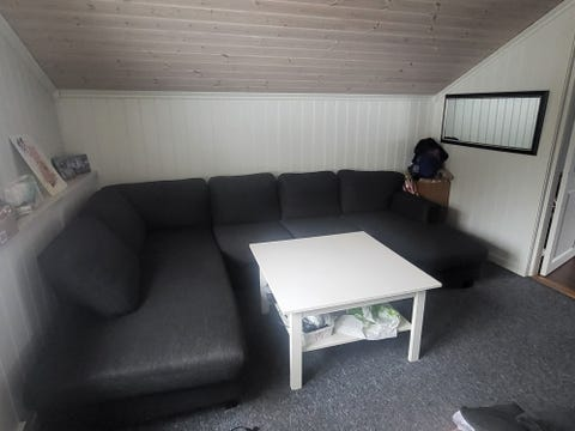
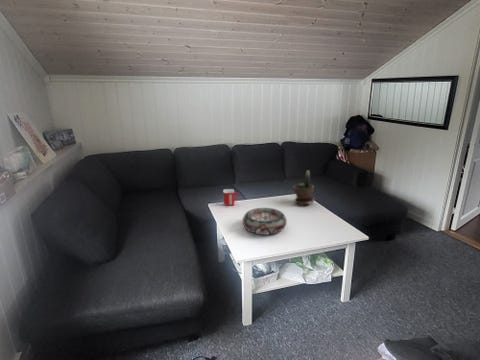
+ decorative bowl (264, 220)
+ mug (231, 197)
+ potted plant (304, 187)
